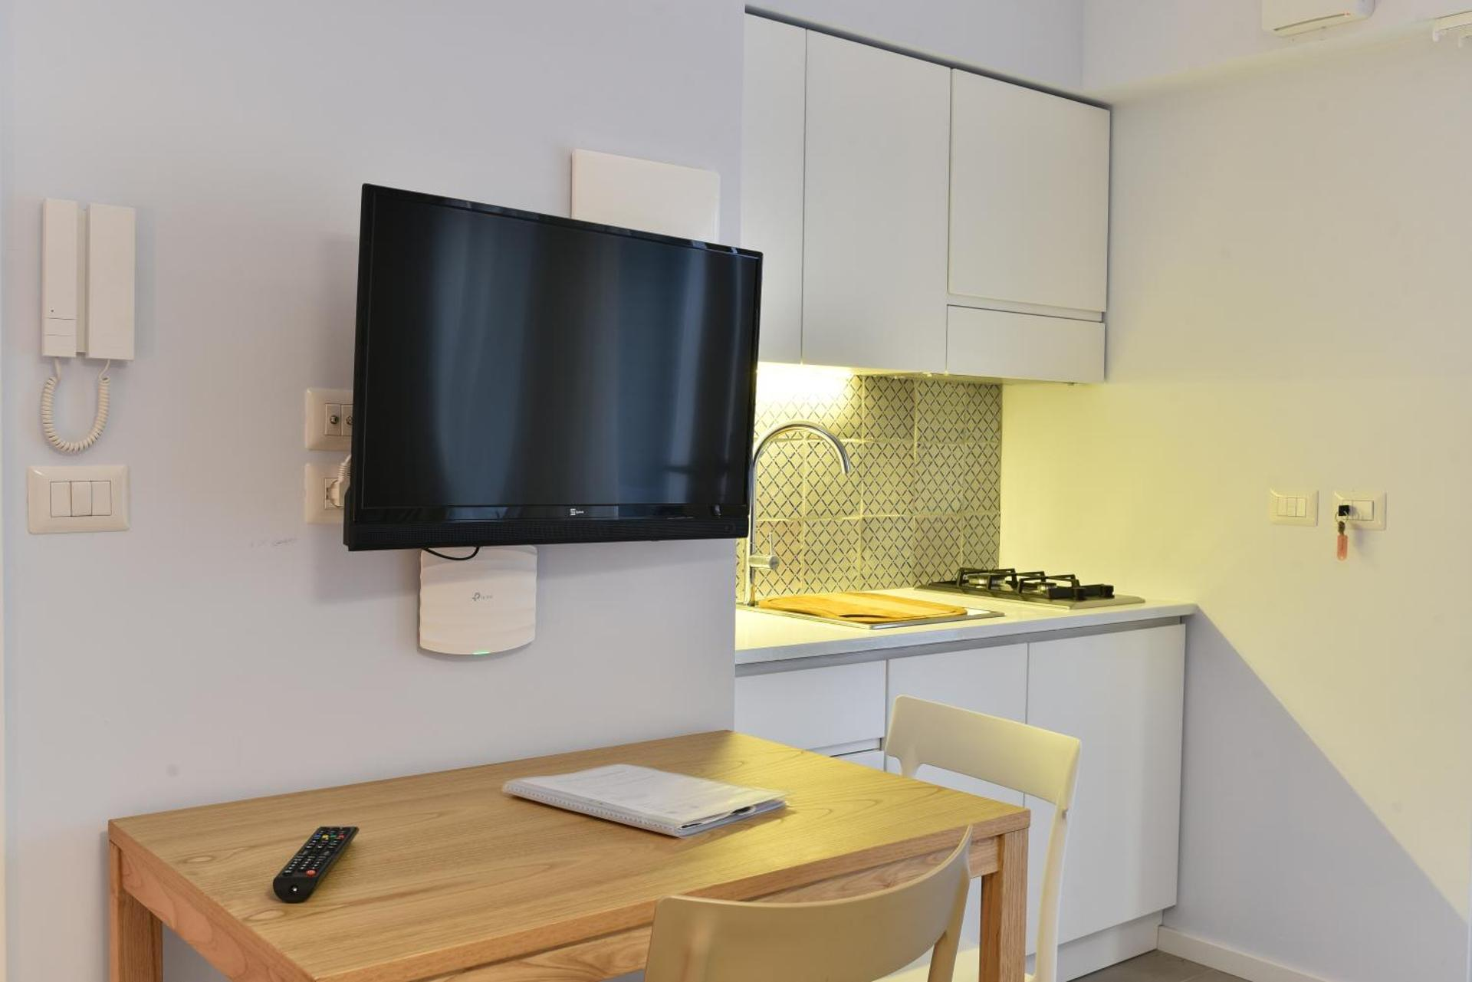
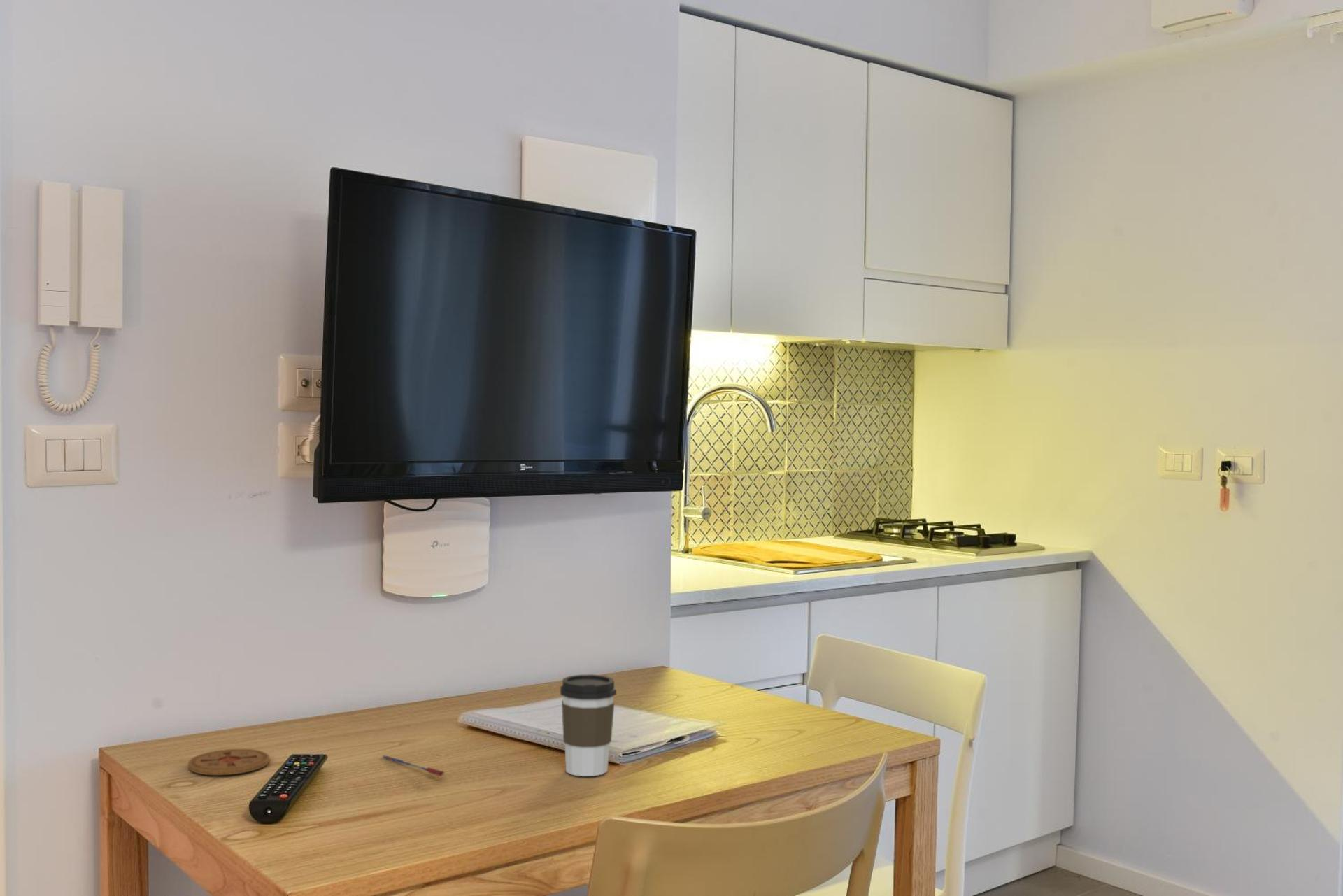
+ coaster (229, 761)
+ coffee cup (587, 725)
+ pen (411, 764)
